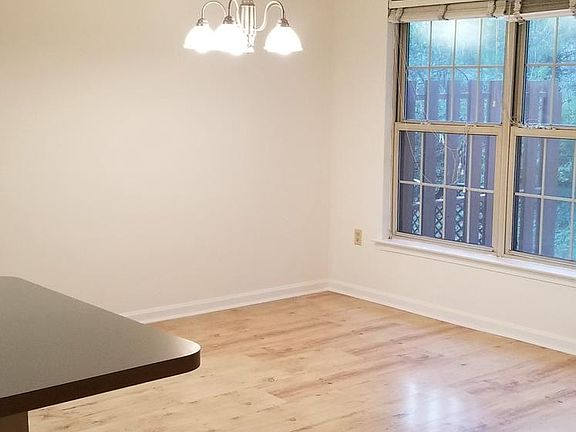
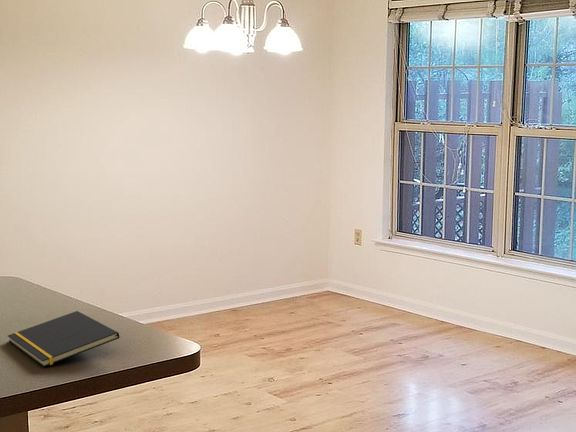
+ notepad (62, 336)
